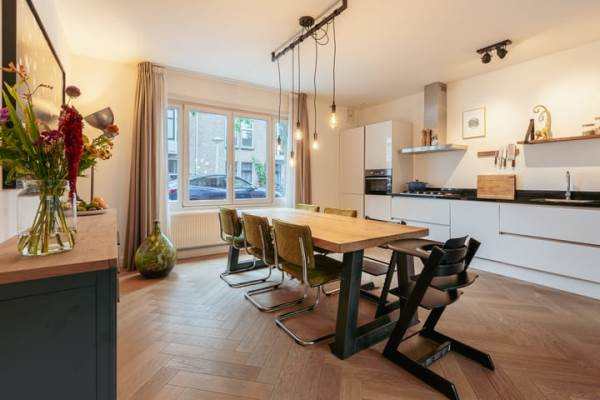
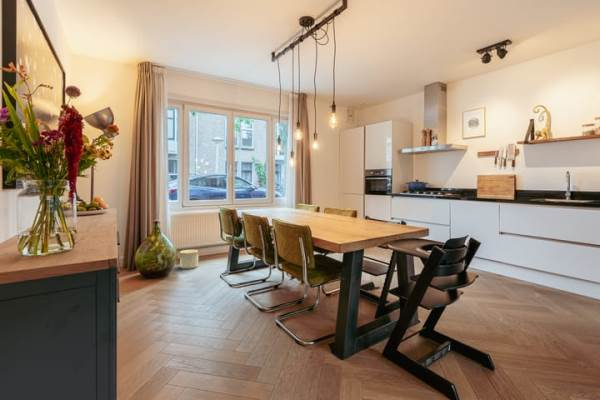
+ planter (189, 258)
